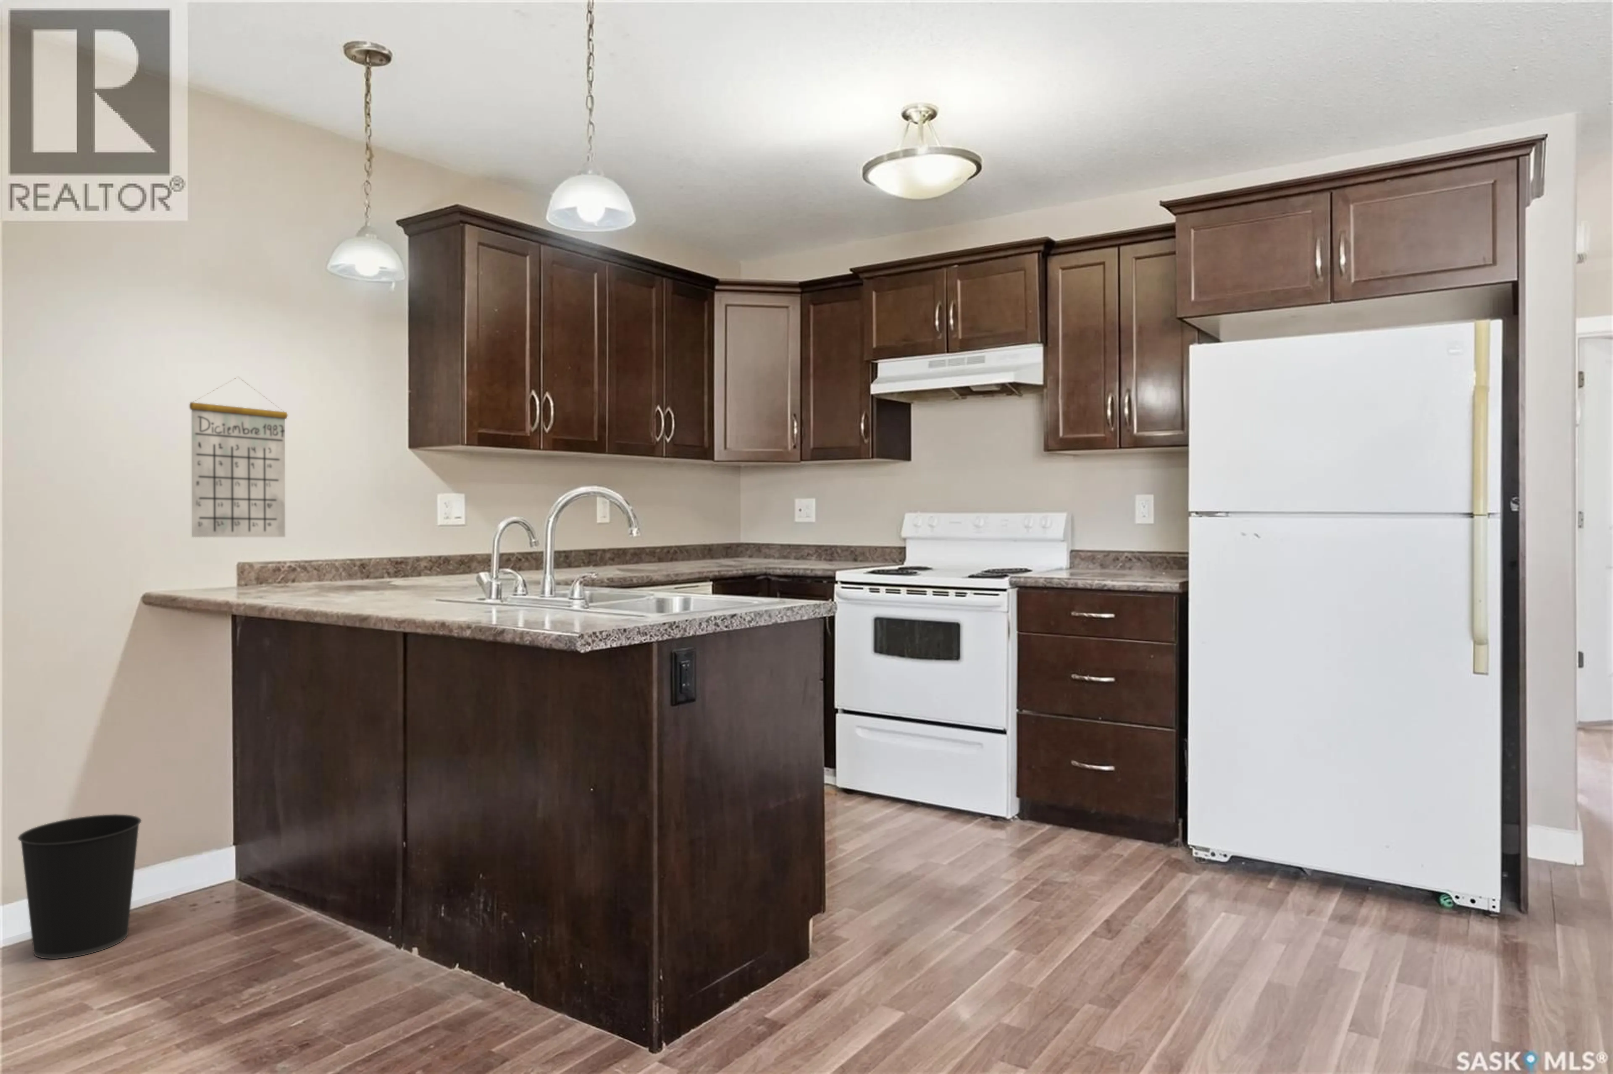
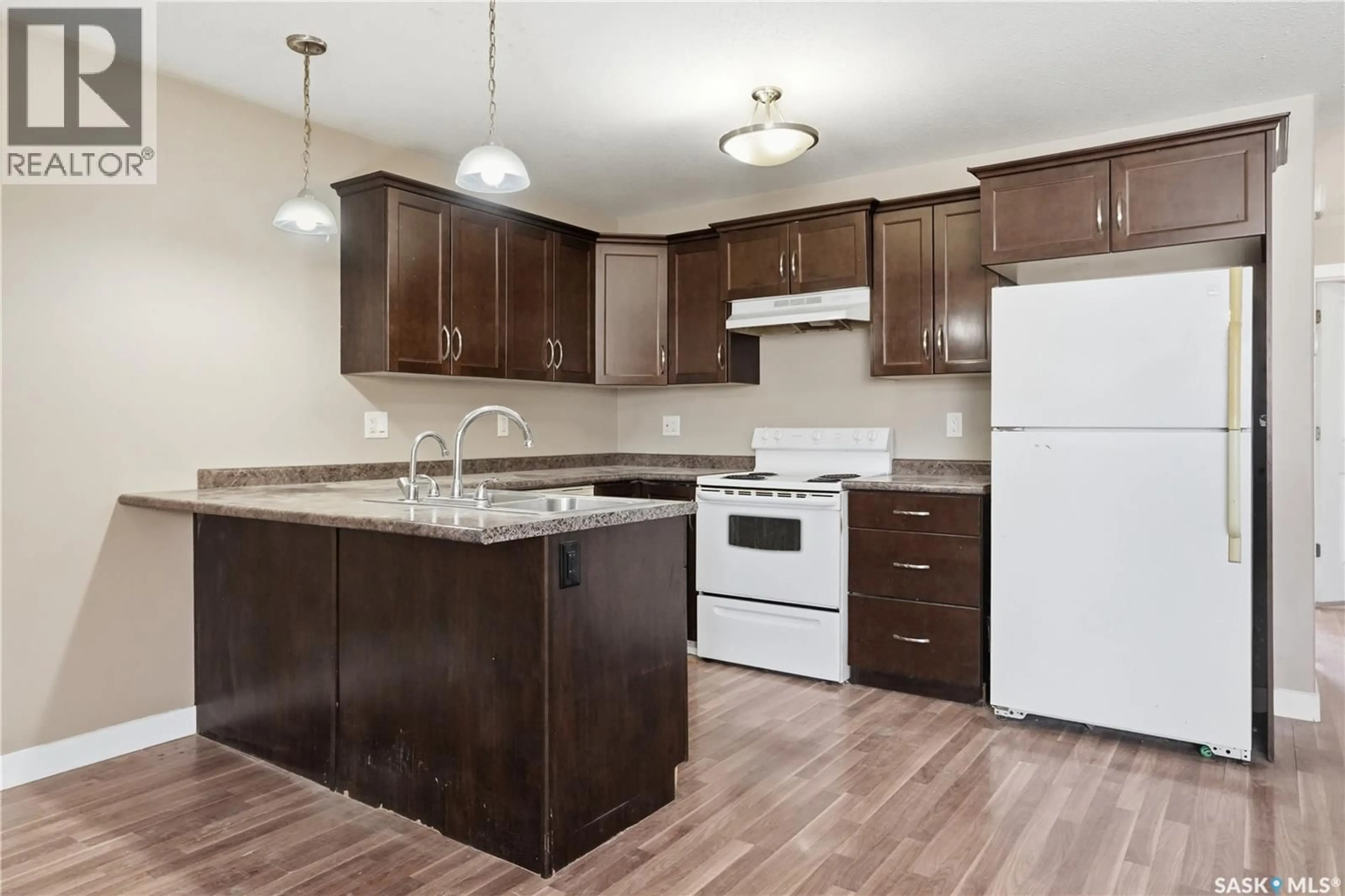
- wastebasket (82, 885)
- calendar (240, 457)
